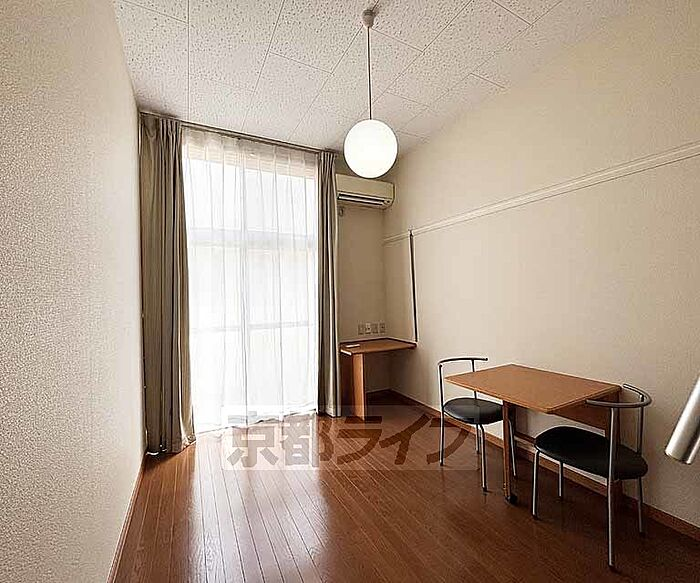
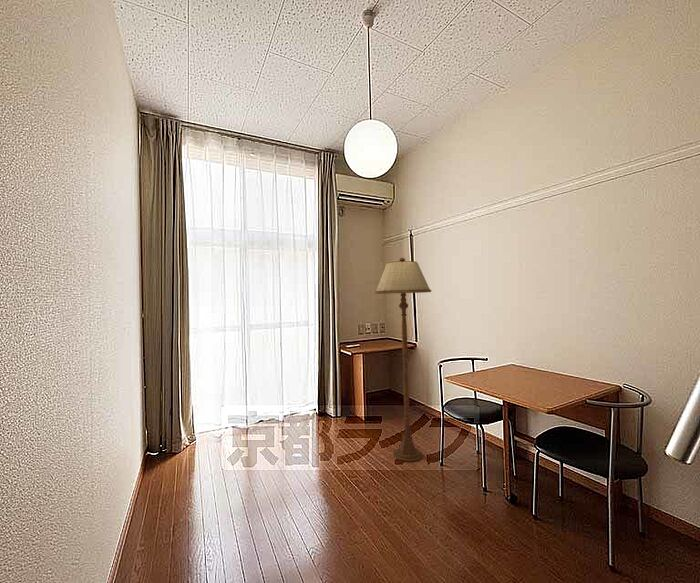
+ floor lamp (404, 356)
